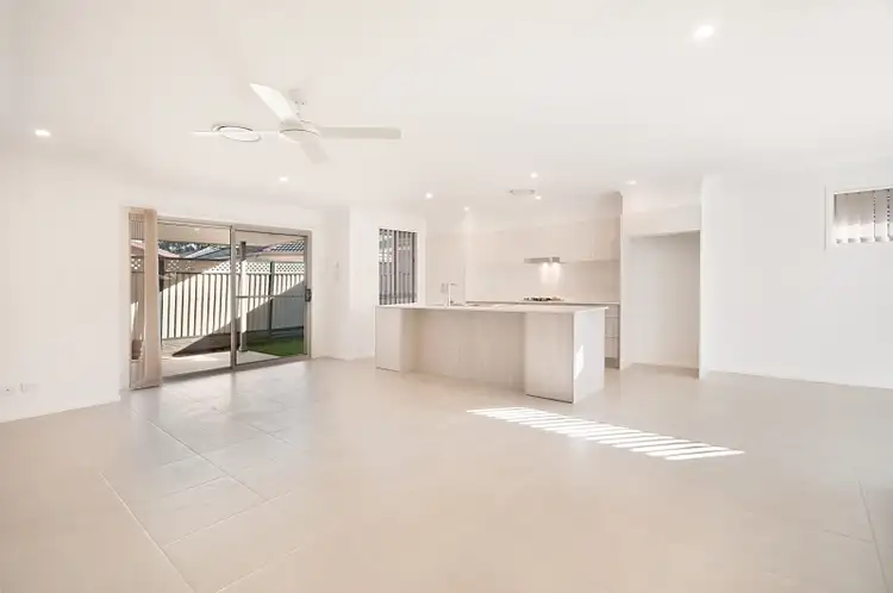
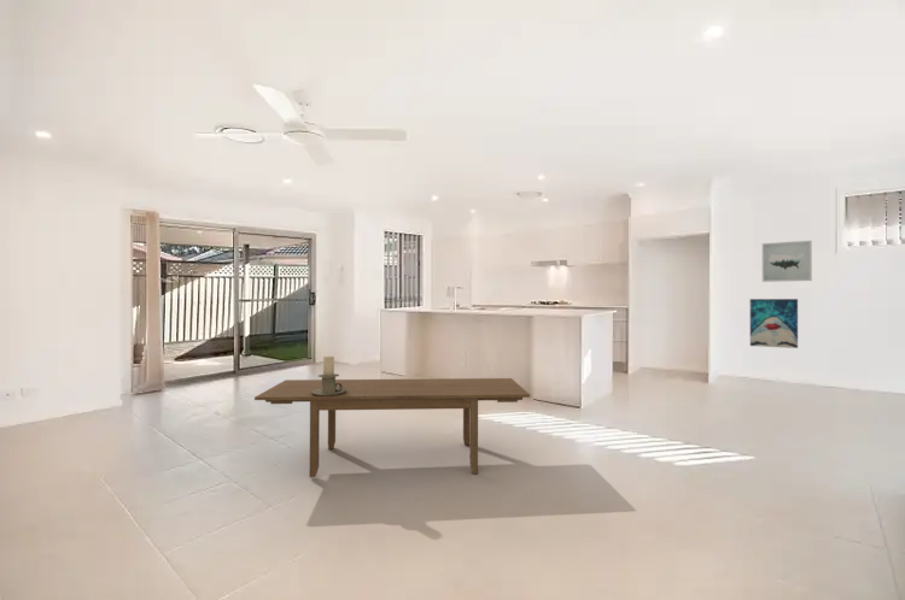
+ dining table (397, 408)
+ wall art (786, 261)
+ wall art (772, 323)
+ candle holder (328, 373)
